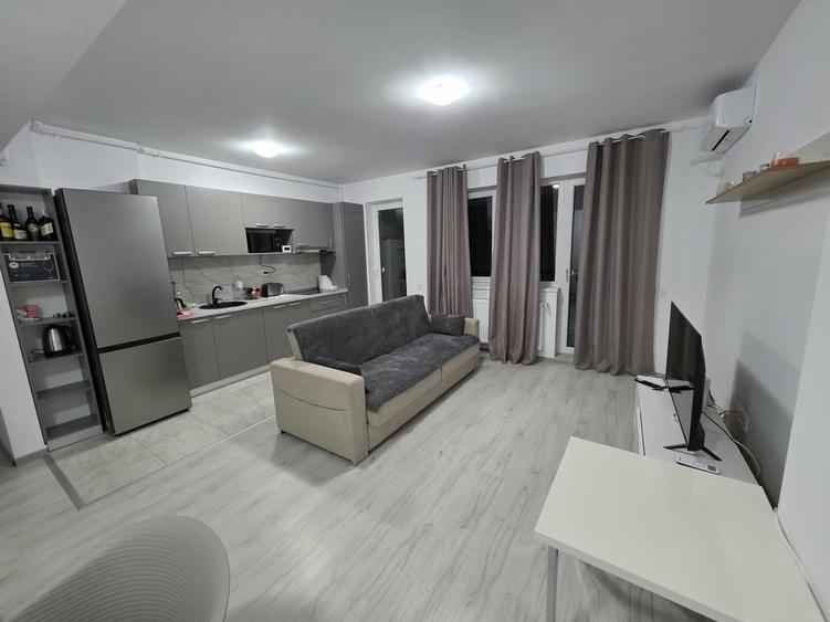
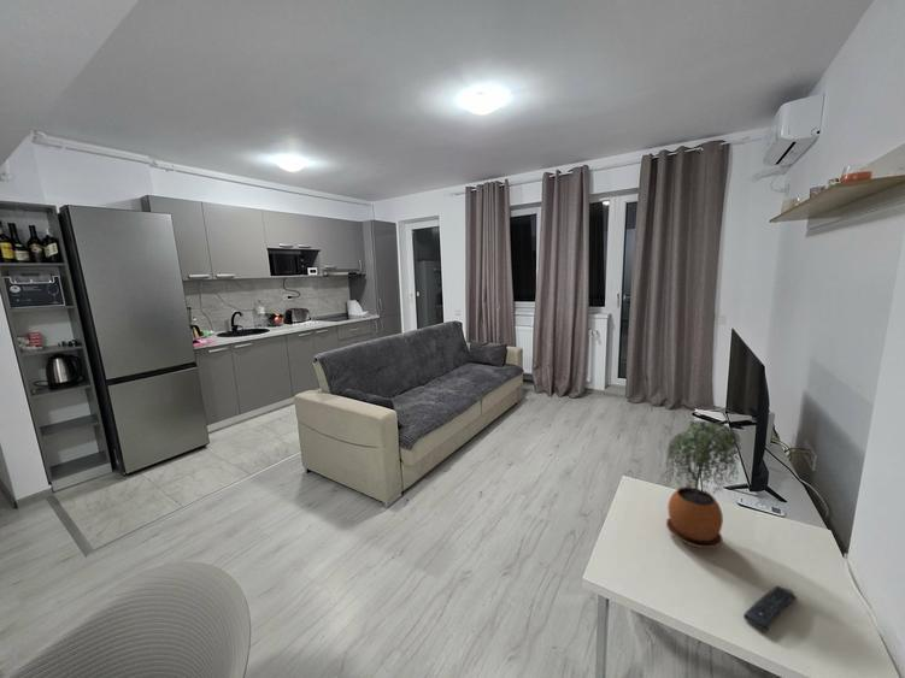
+ potted plant (698, 479)
+ remote control (771, 605)
